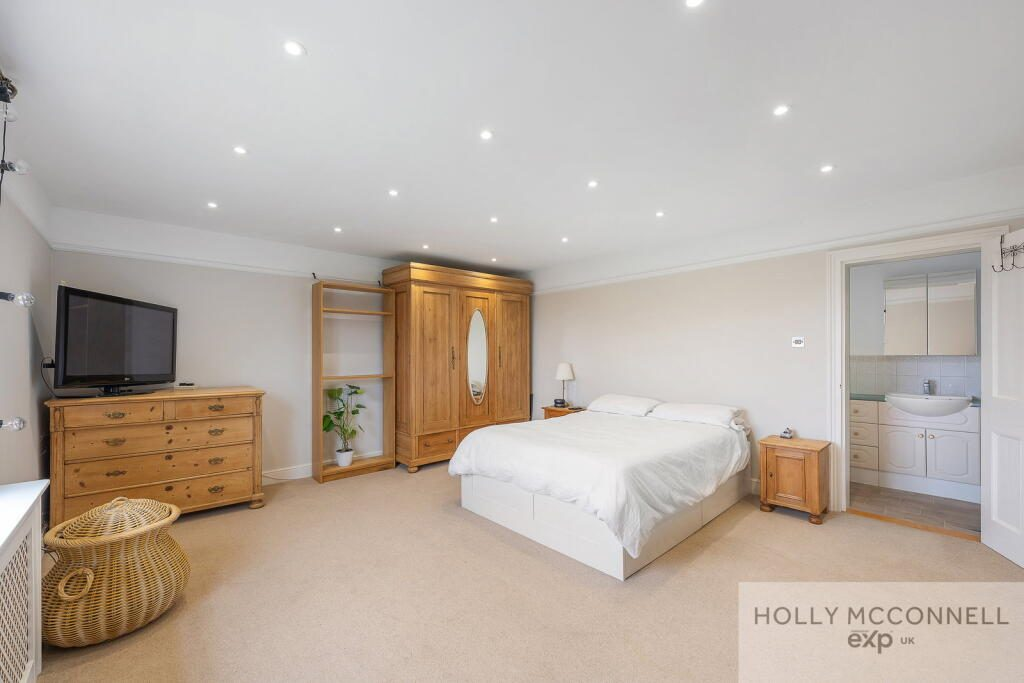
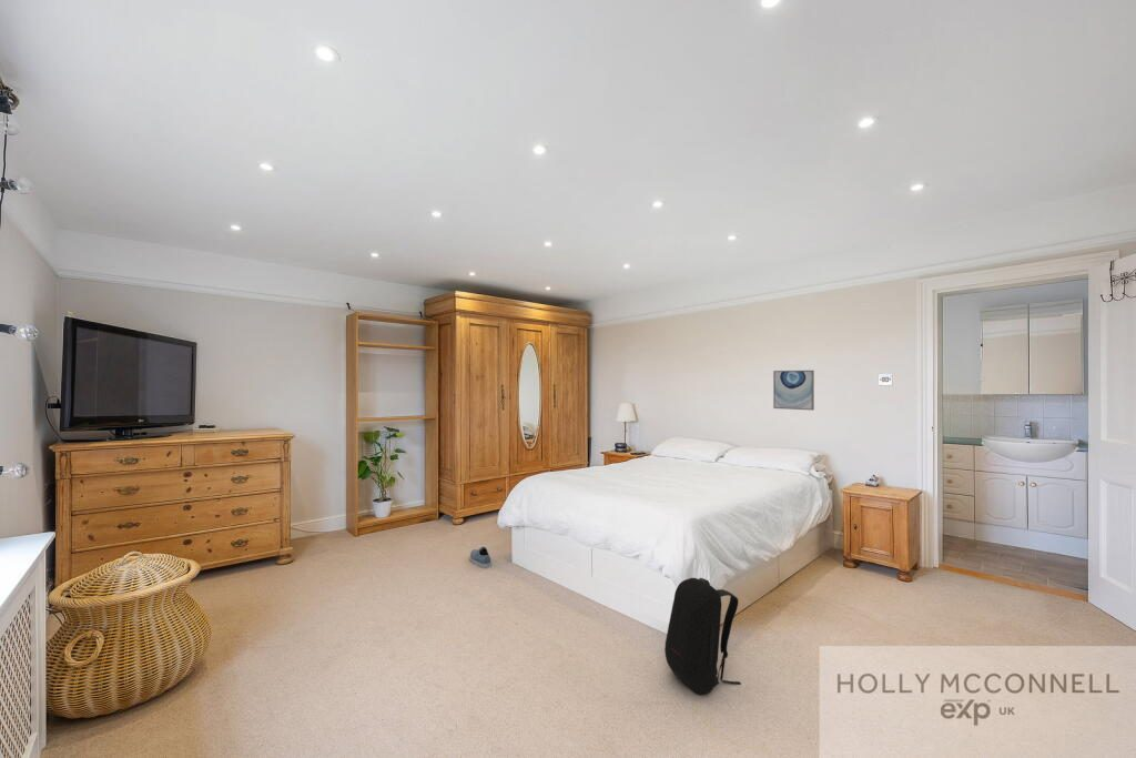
+ shoe (479, 554)
+ backpack (700, 631)
+ wall art (792, 390)
